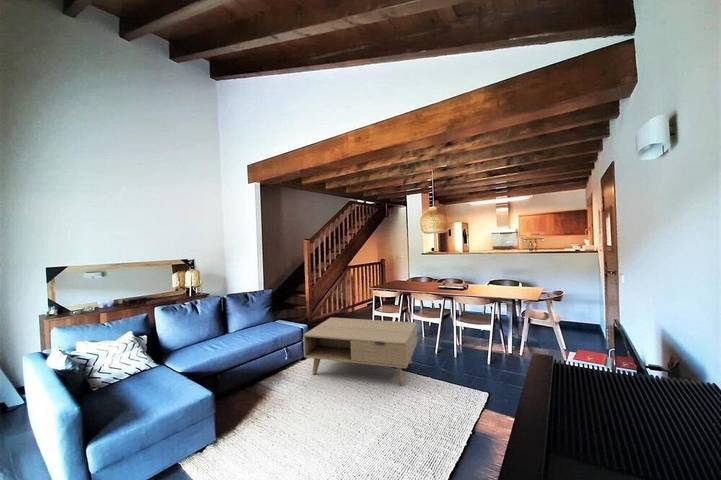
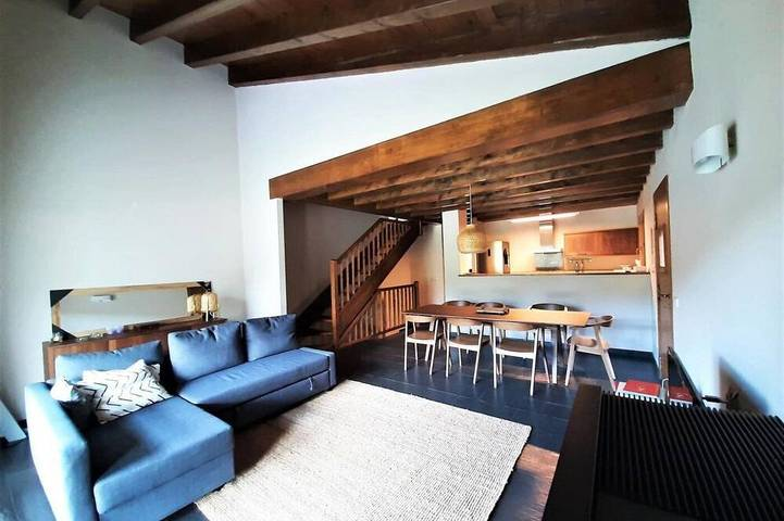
- coffee table (362, 348)
